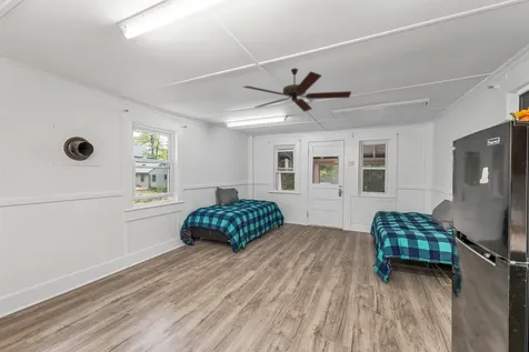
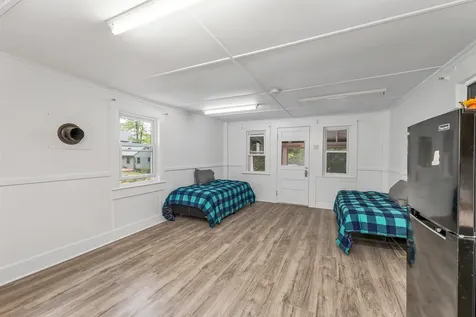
- ceiling fan (298, 84)
